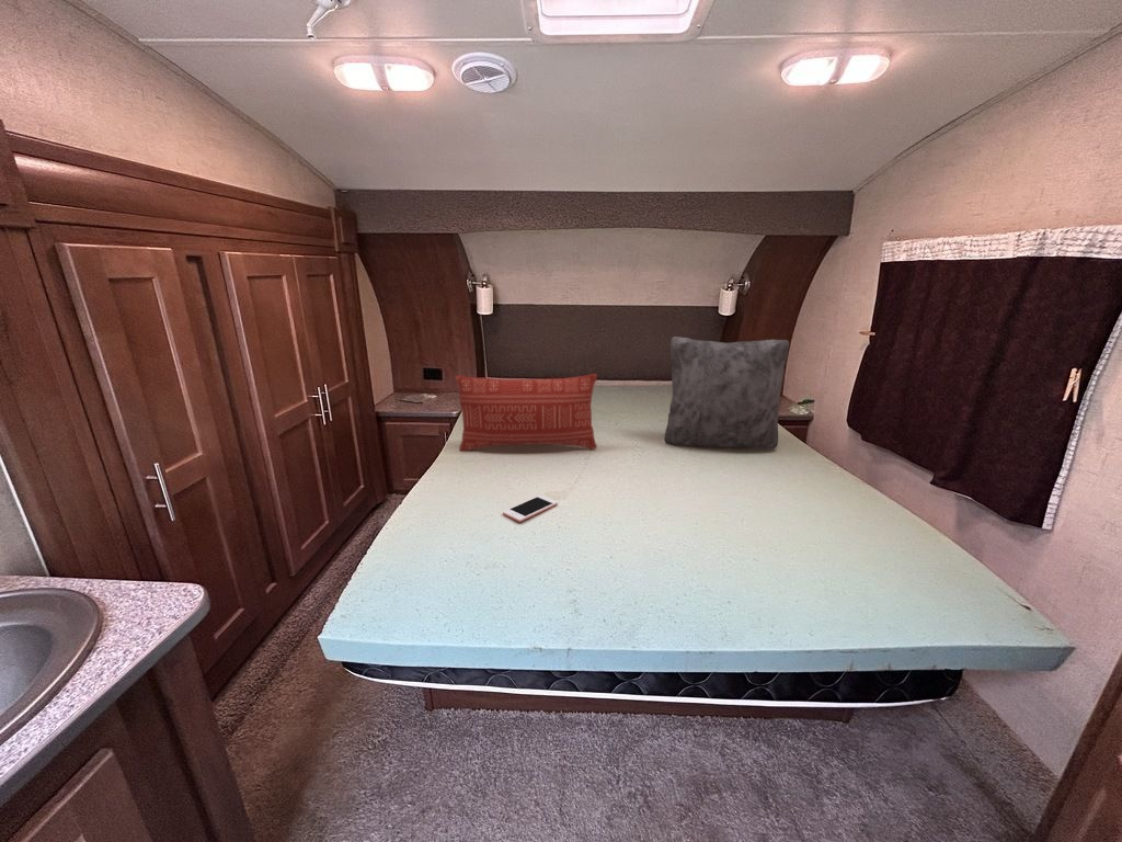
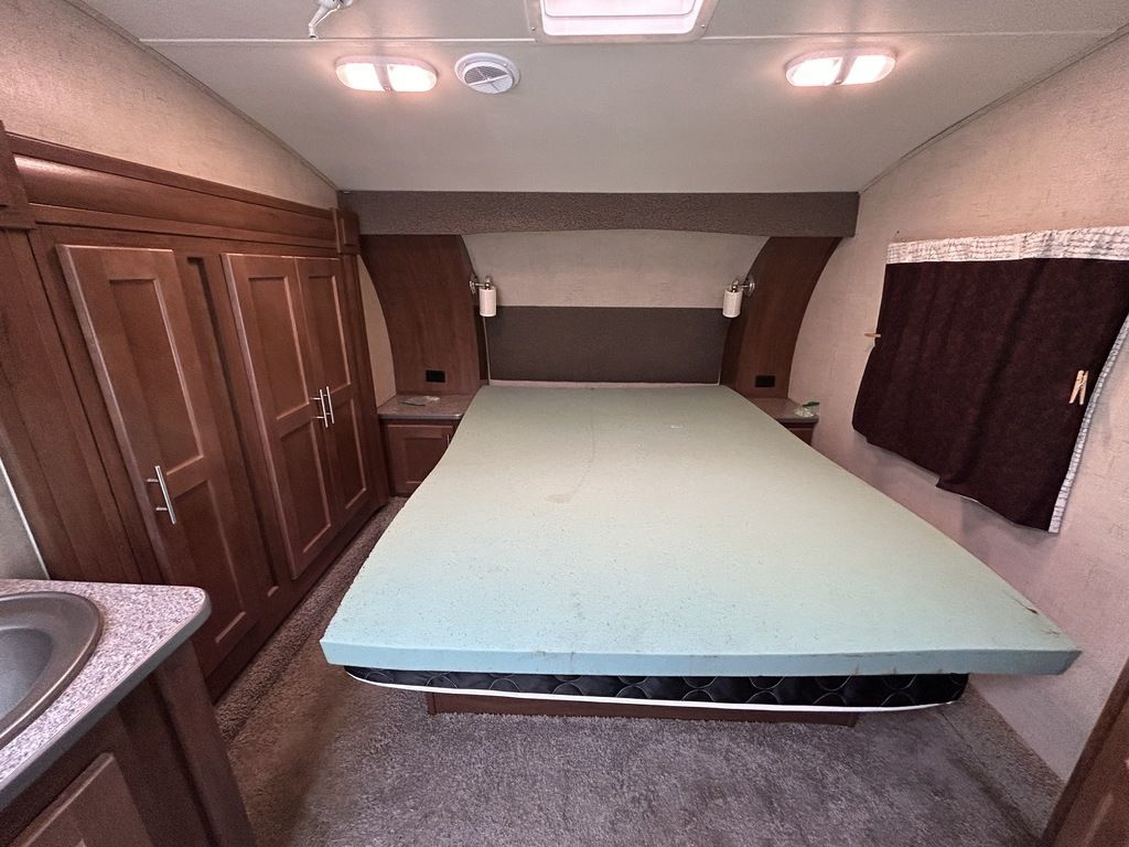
- cell phone (530, 508)
- pillow (725, 394)
- pillow (527, 413)
